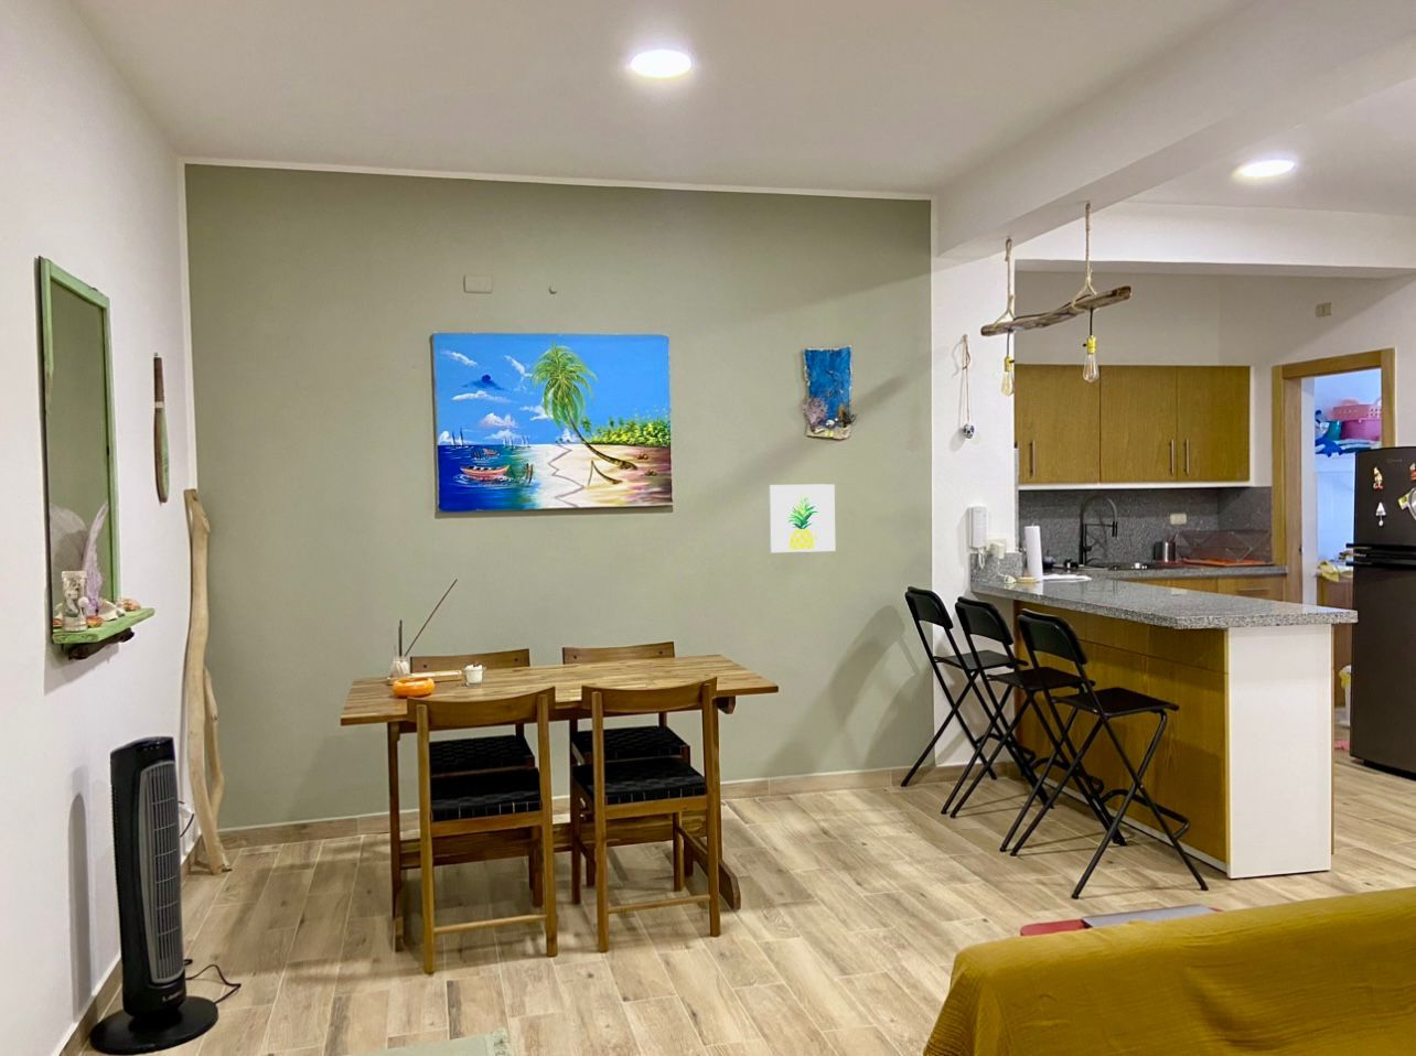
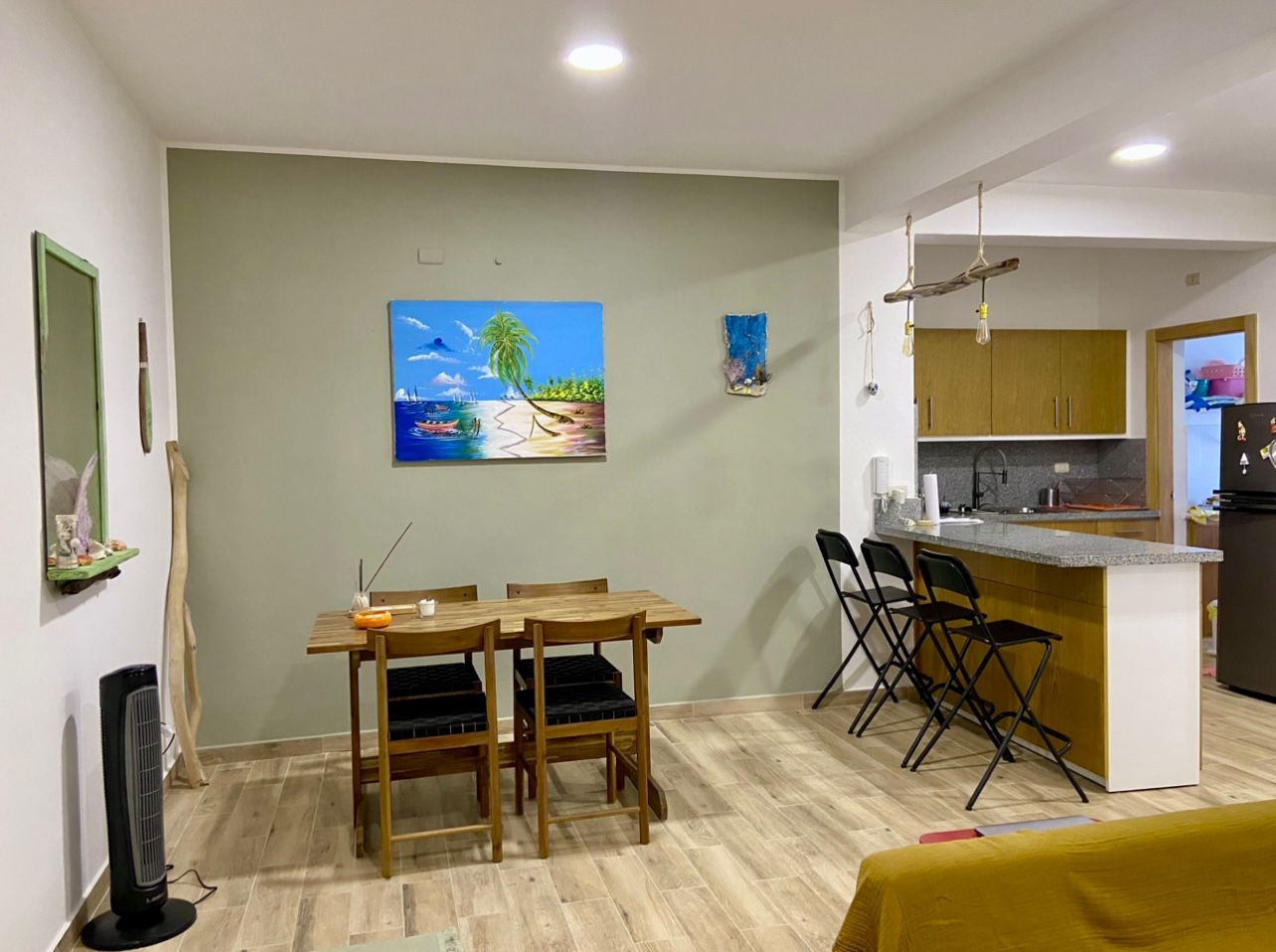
- wall art (801, 518)
